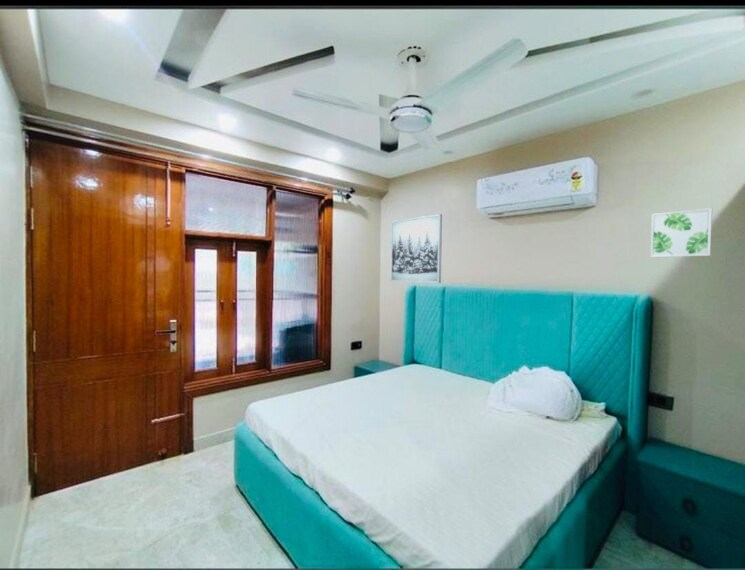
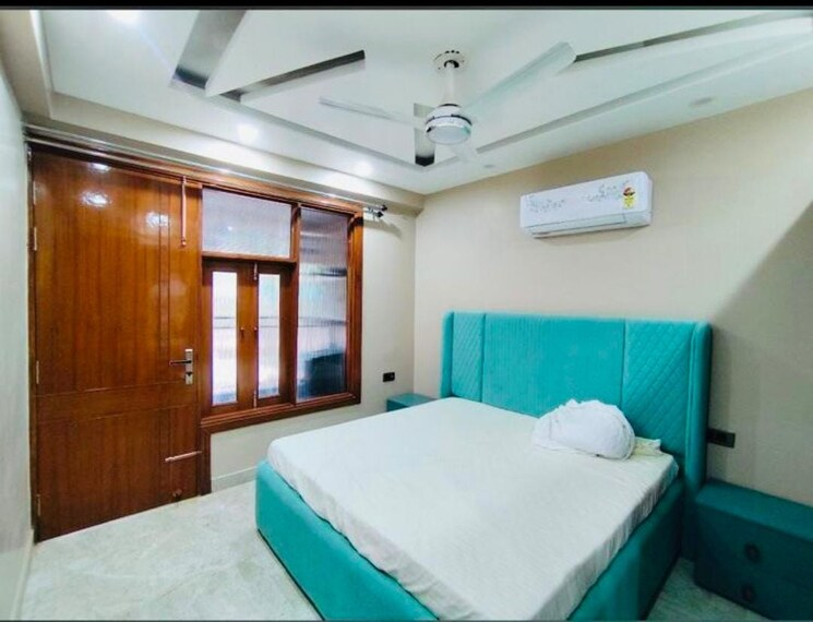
- wall art (414, 250)
- wall art (680, 233)
